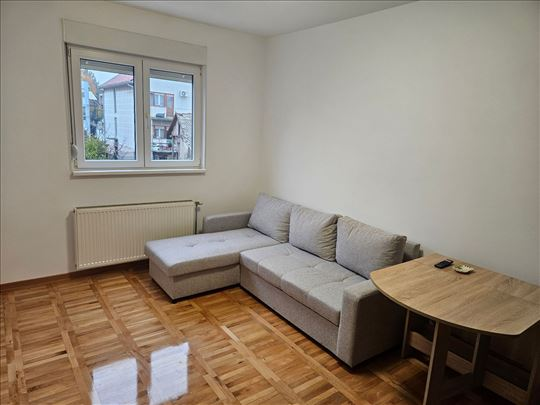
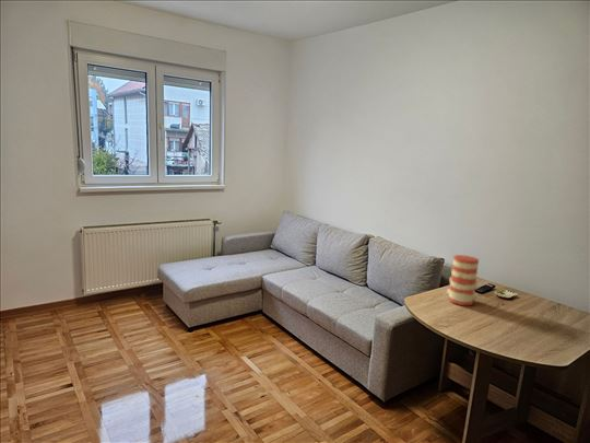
+ vase (463, 279)
